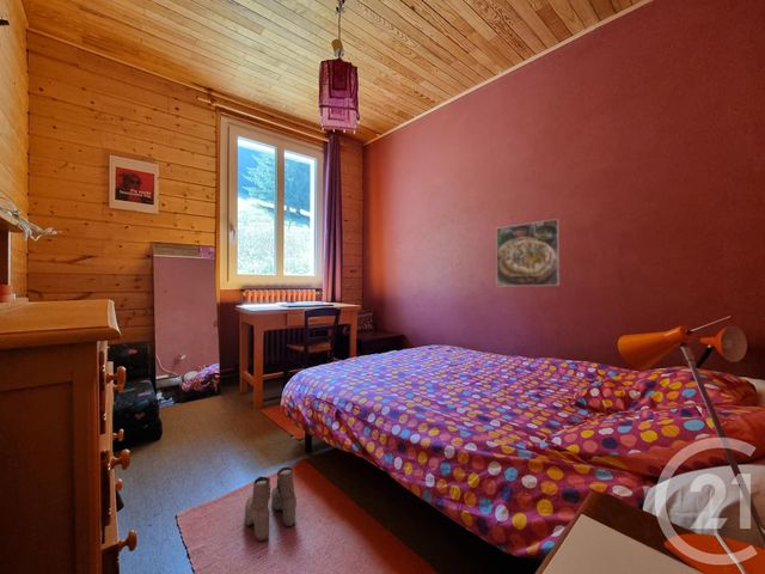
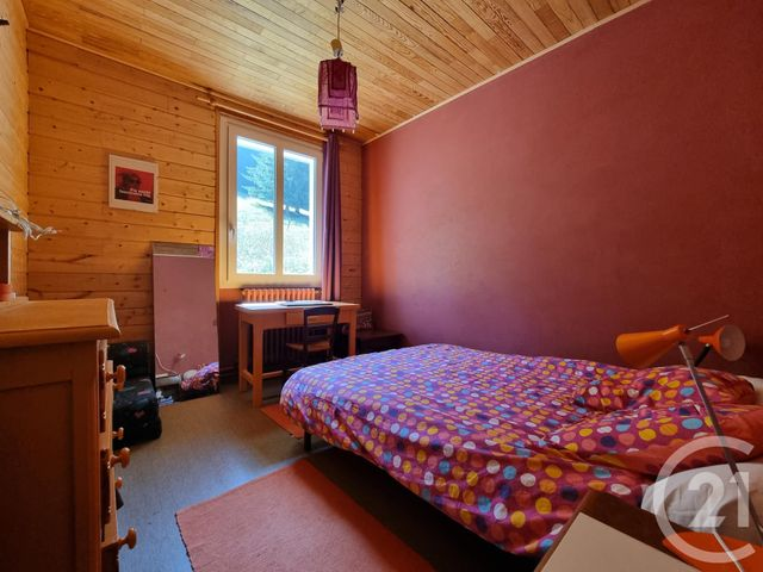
- boots (269, 493)
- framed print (525, 255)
